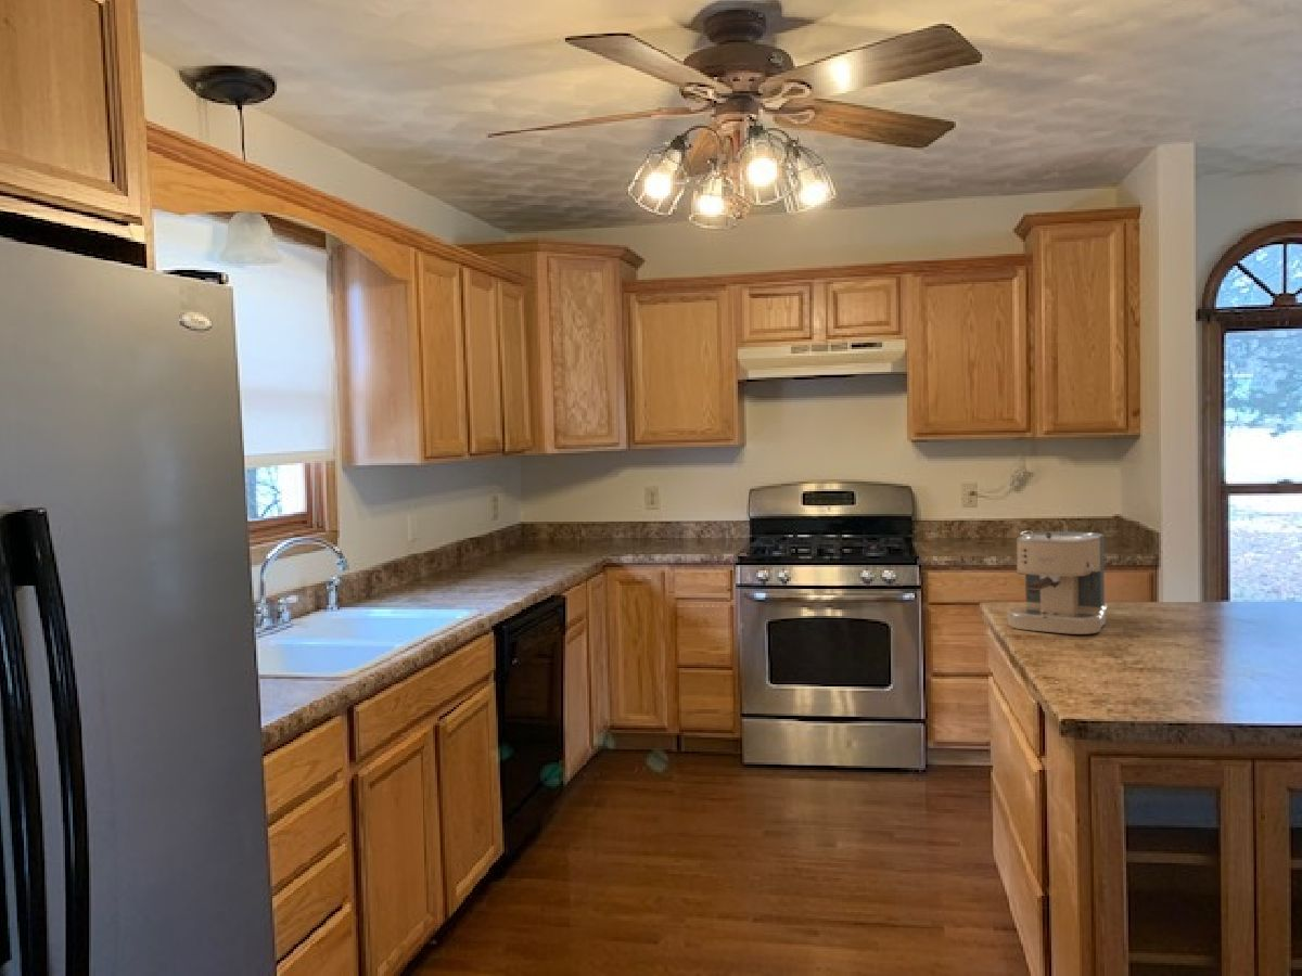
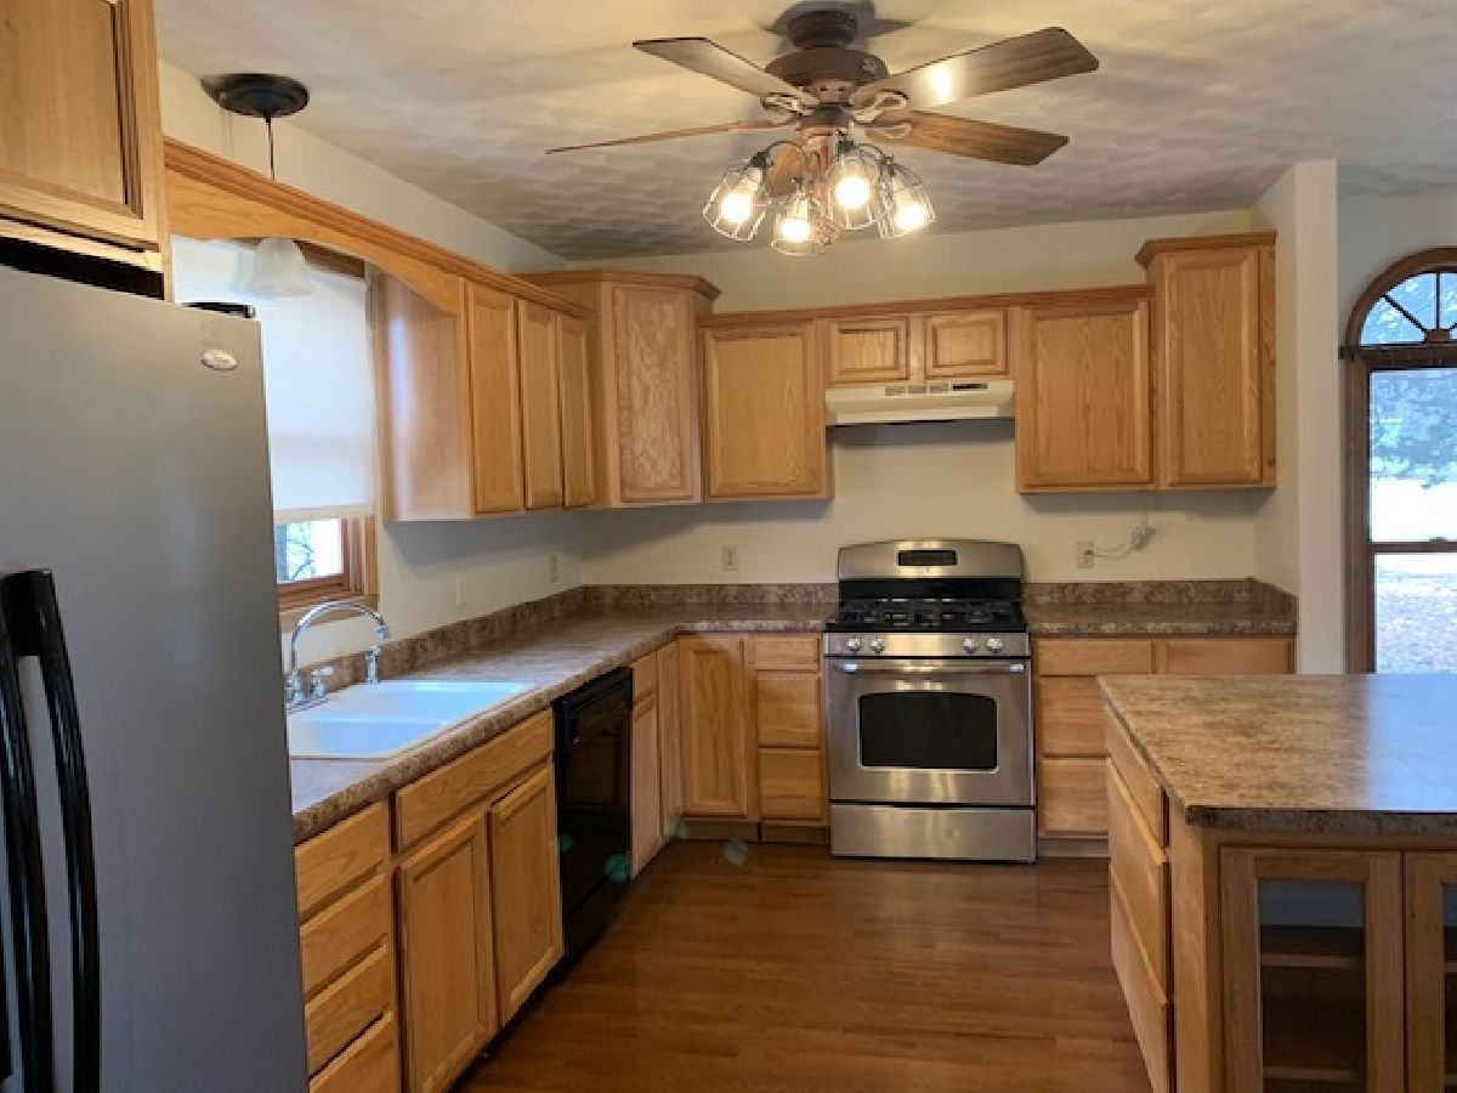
- coffee maker (1055, 578)
